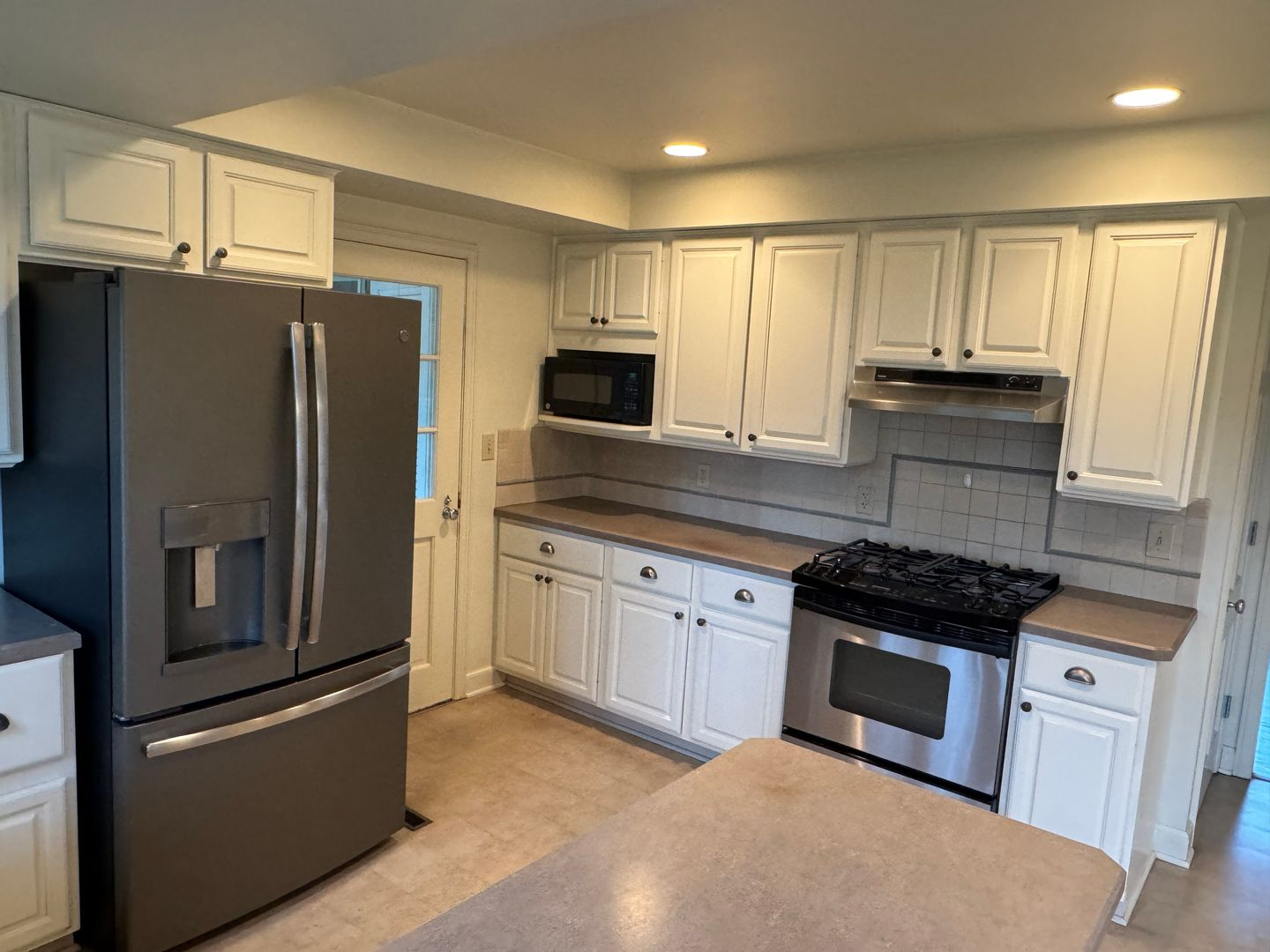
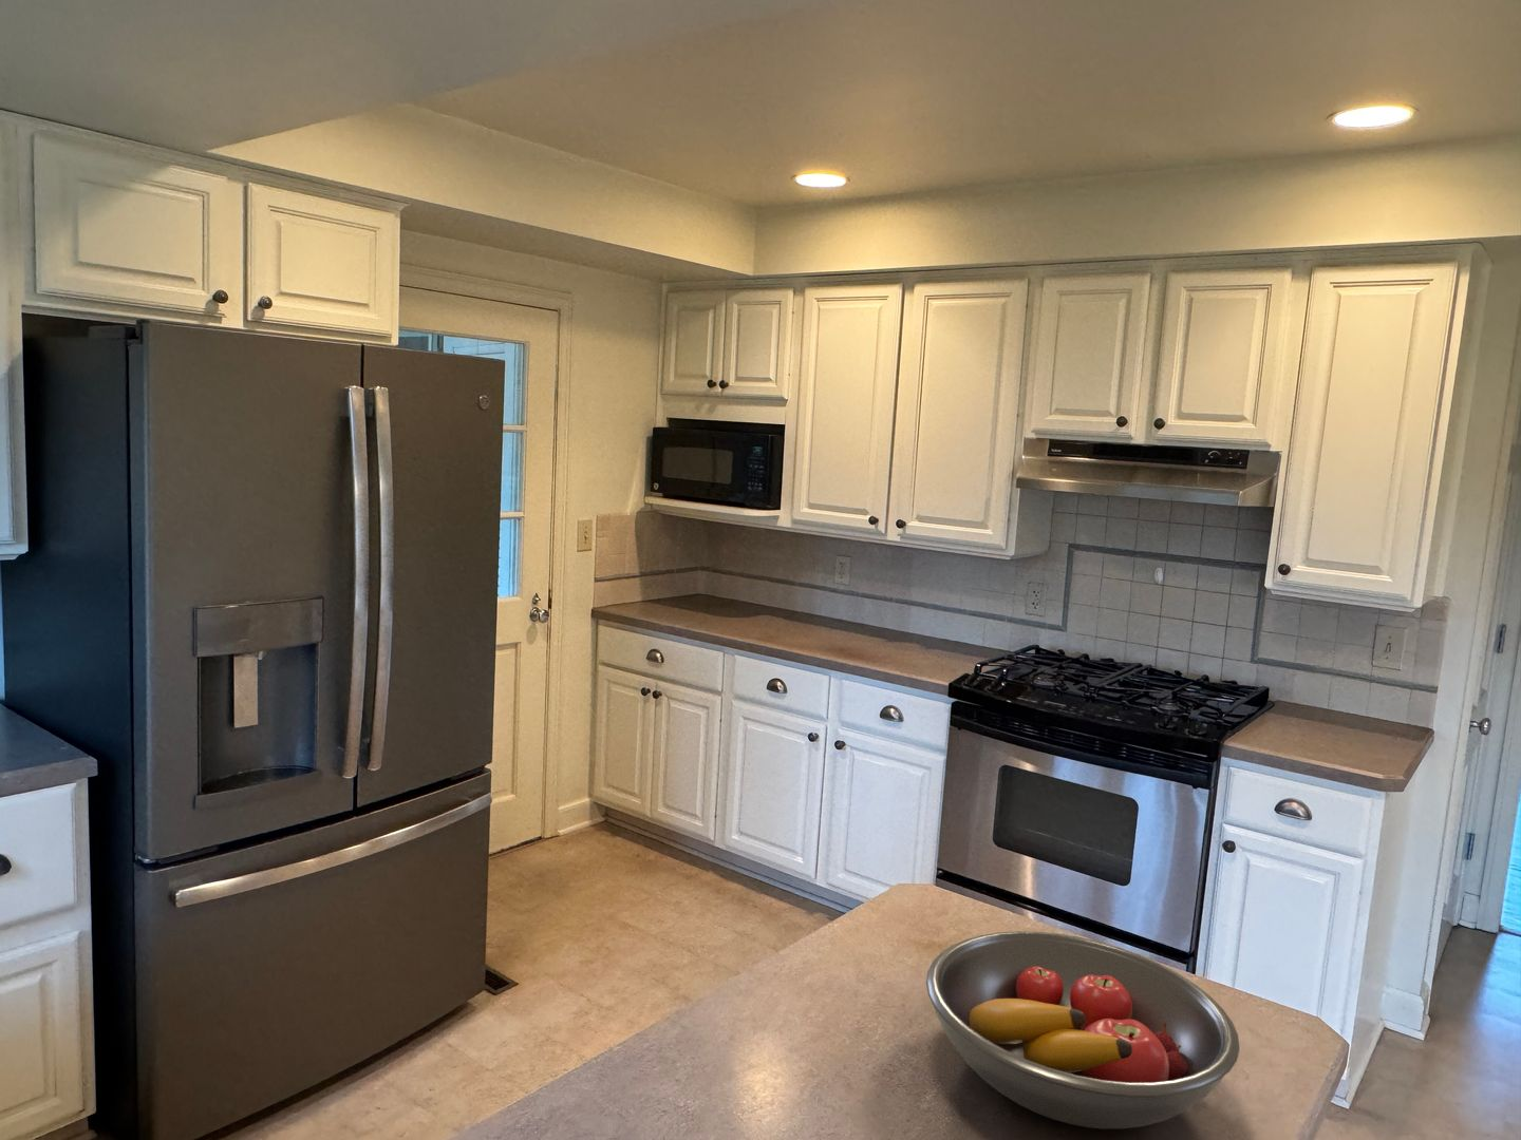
+ fruit bowl (1073, 1029)
